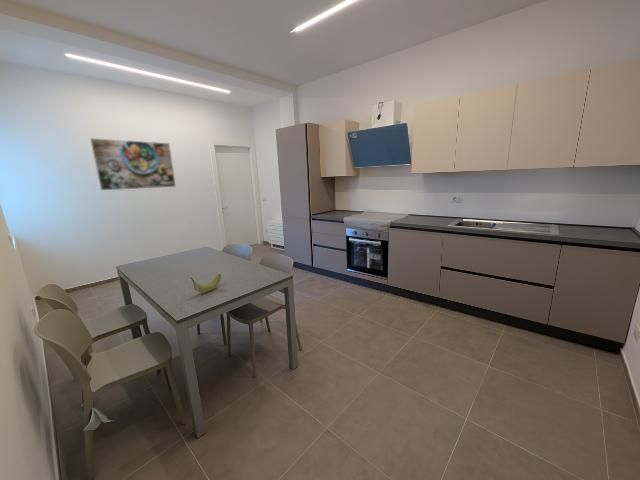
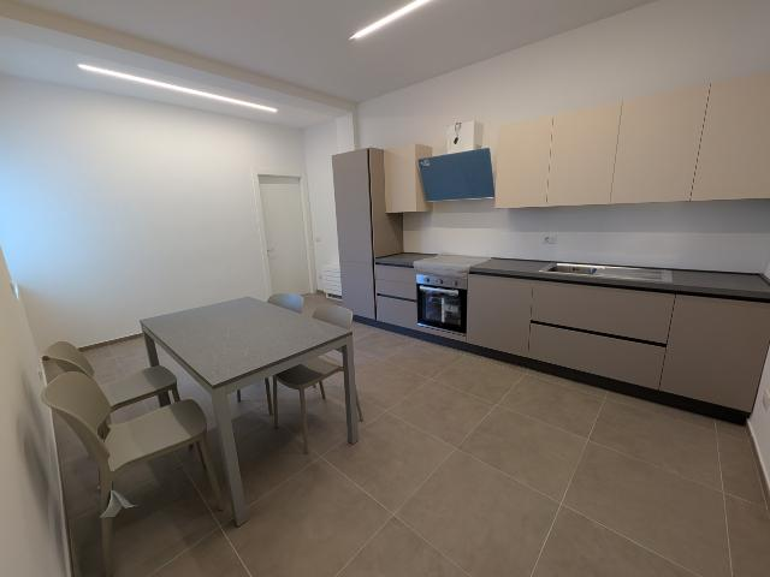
- fruit (207, 284)
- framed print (137, 165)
